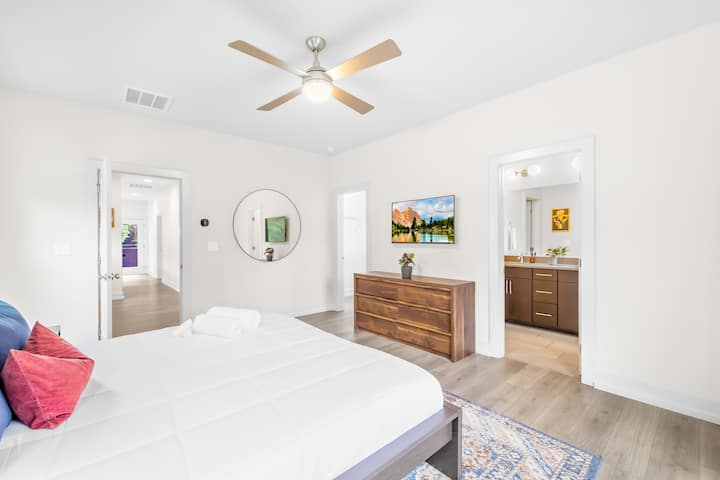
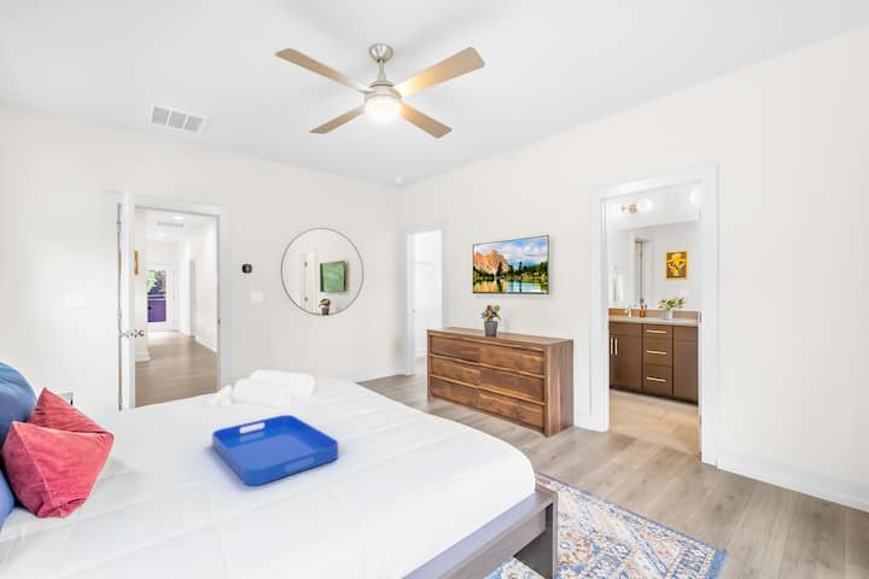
+ serving tray (273, 444)
